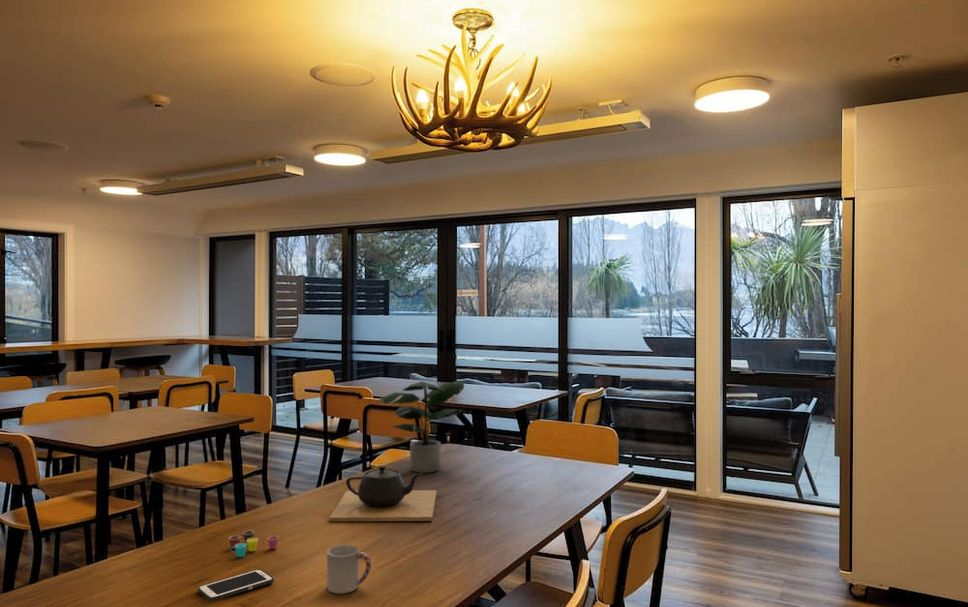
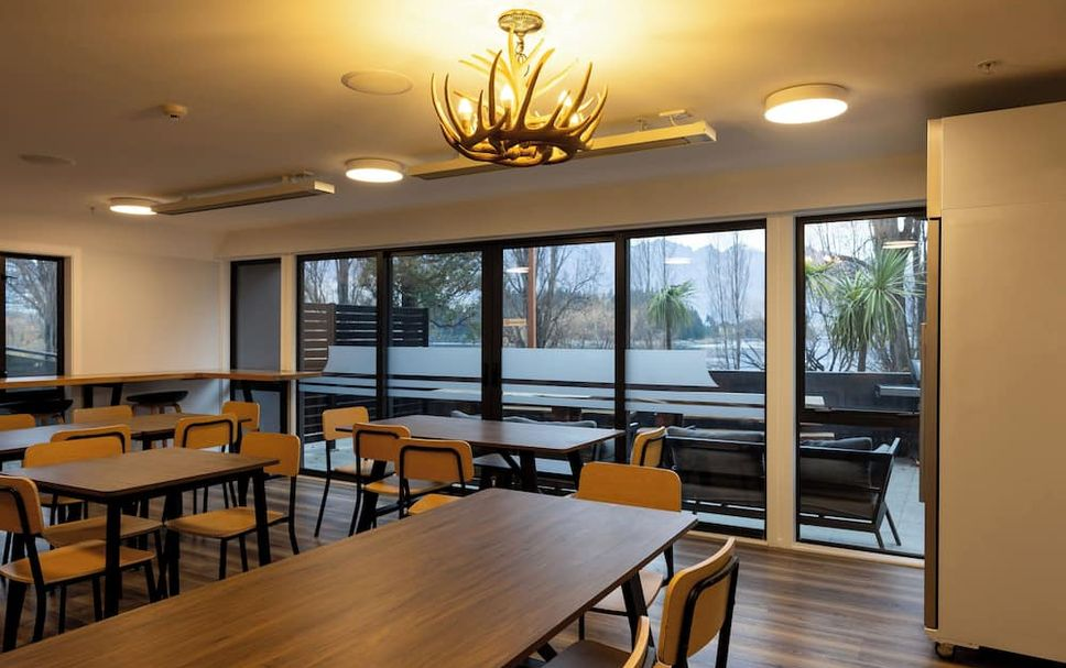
- cup (349, 568)
- teapot (386, 486)
- cell phone (236, 584)
- potted plant (421, 423)
- cup (252, 542)
